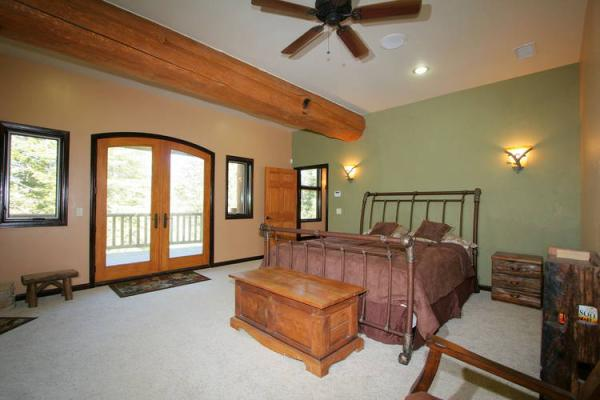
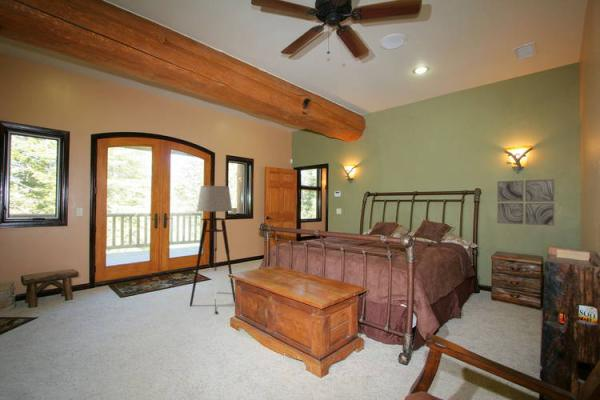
+ wall art (523, 201)
+ floor lamp (214, 244)
